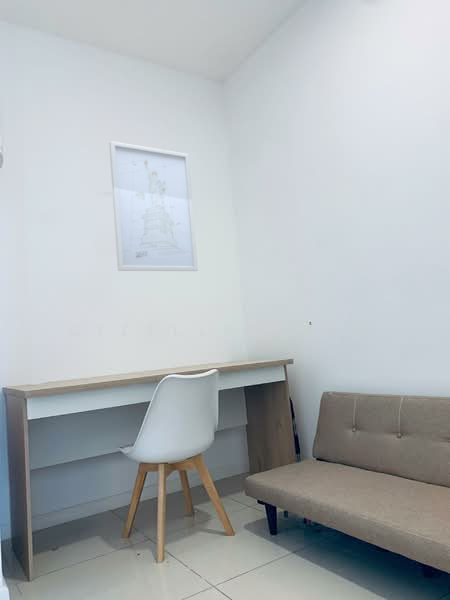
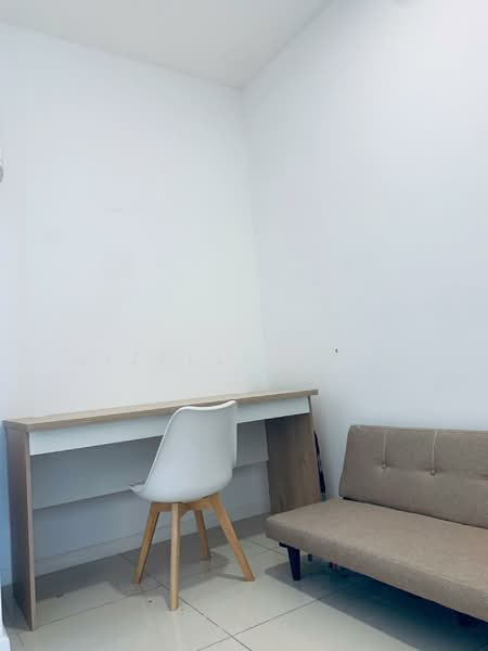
- wall art (155, 209)
